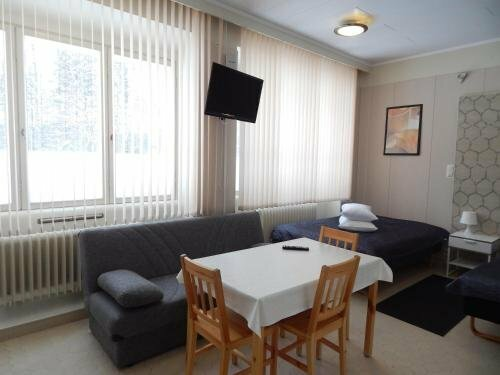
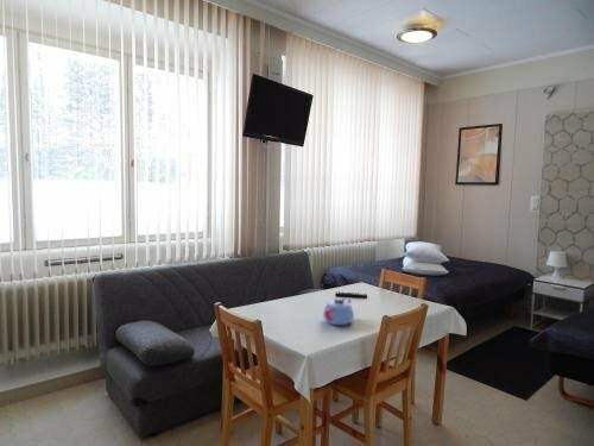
+ teapot (339, 309)
